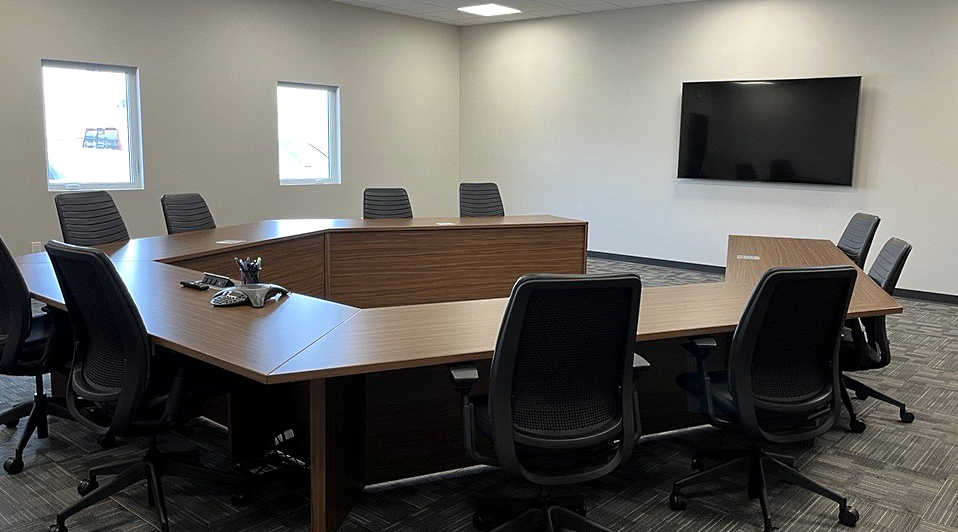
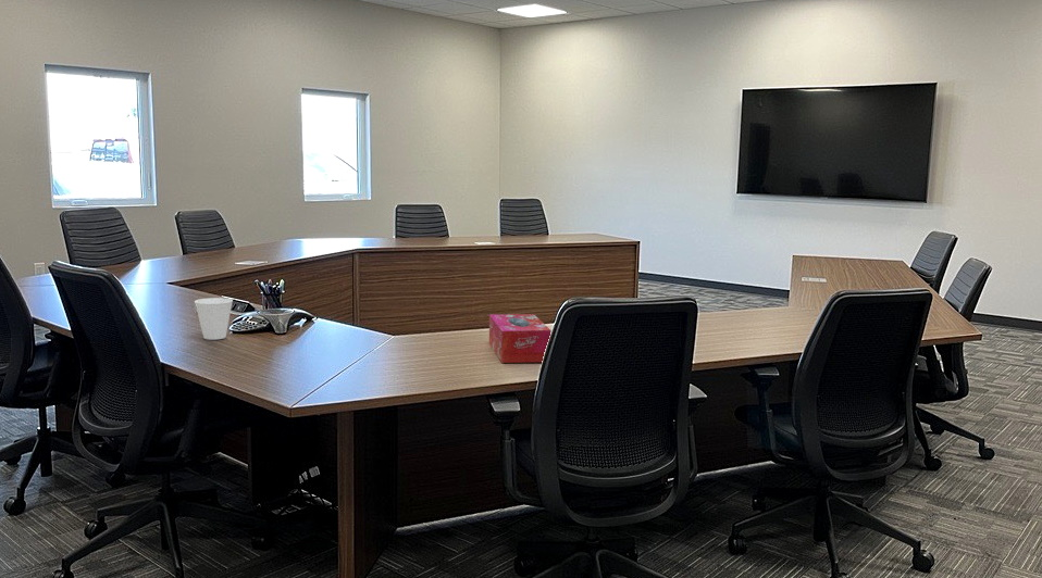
+ cup (213, 318)
+ tissue box (518, 337)
